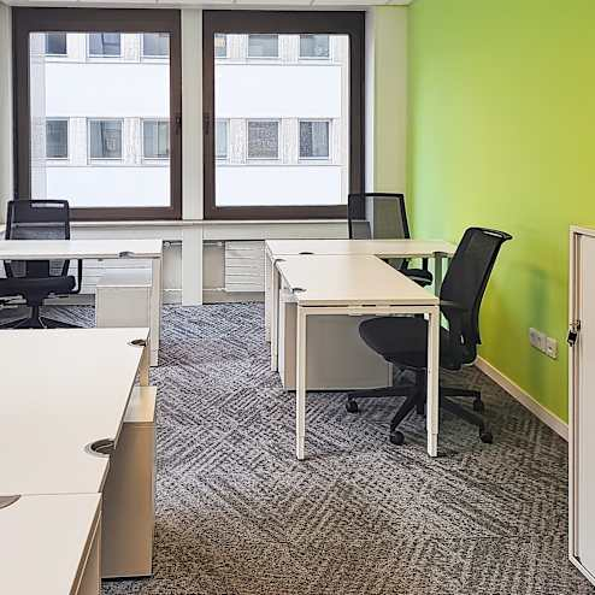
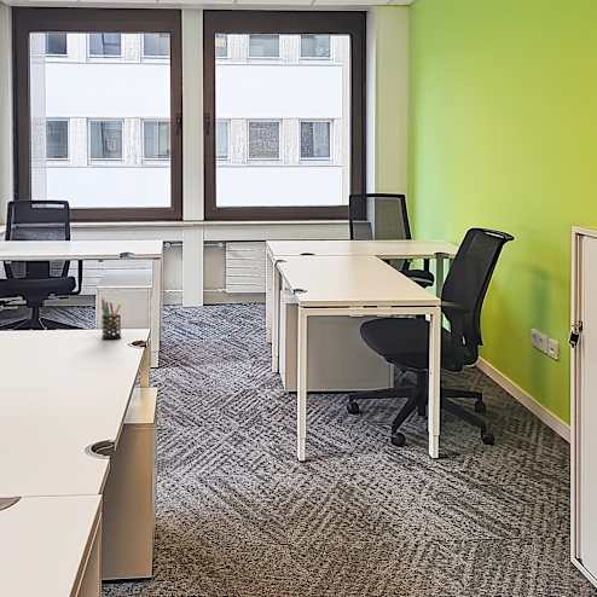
+ pen holder (109, 318)
